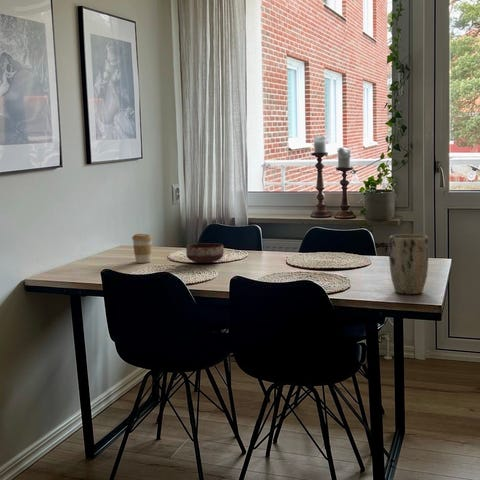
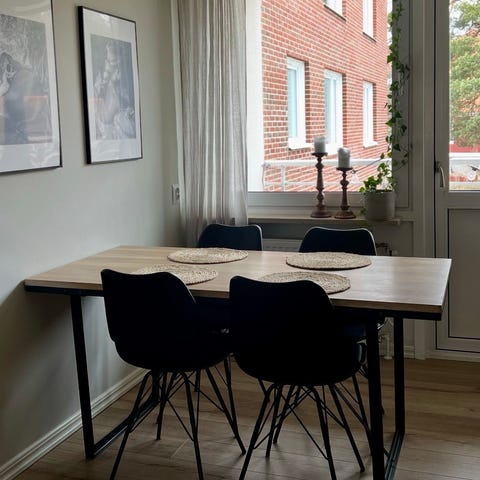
- plant pot (408, 264)
- bowl (205, 254)
- coffee cup (142, 247)
